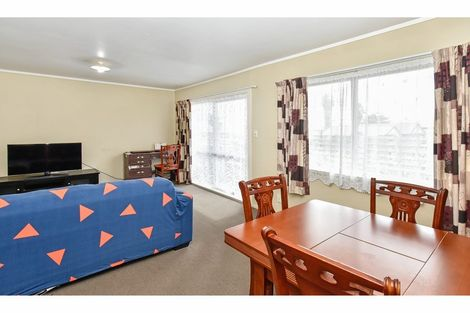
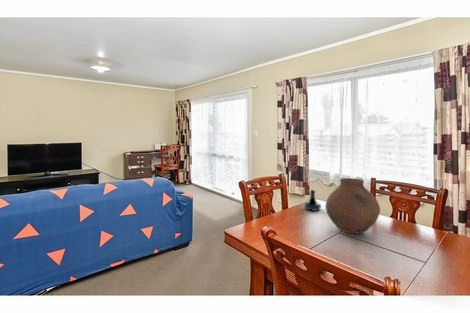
+ tequila bottle (312, 199)
+ vase (351, 205)
